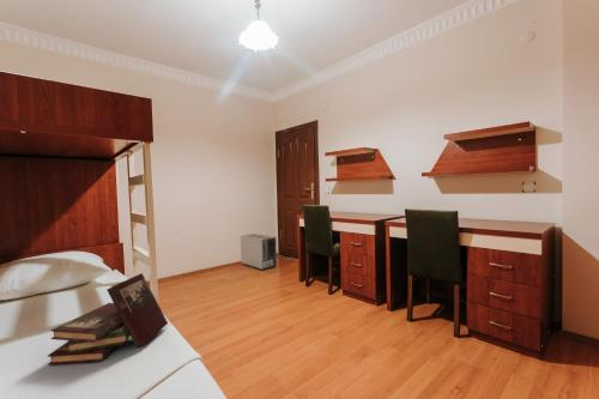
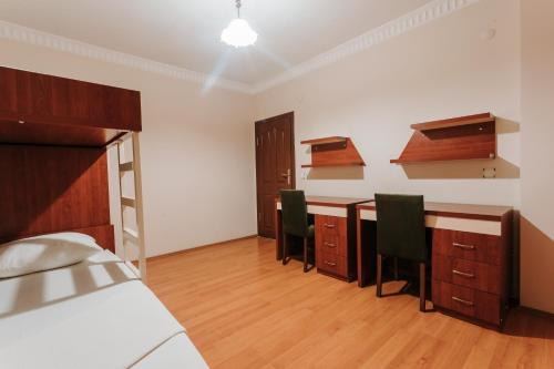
- air purifier (258, 250)
- book (114, 313)
